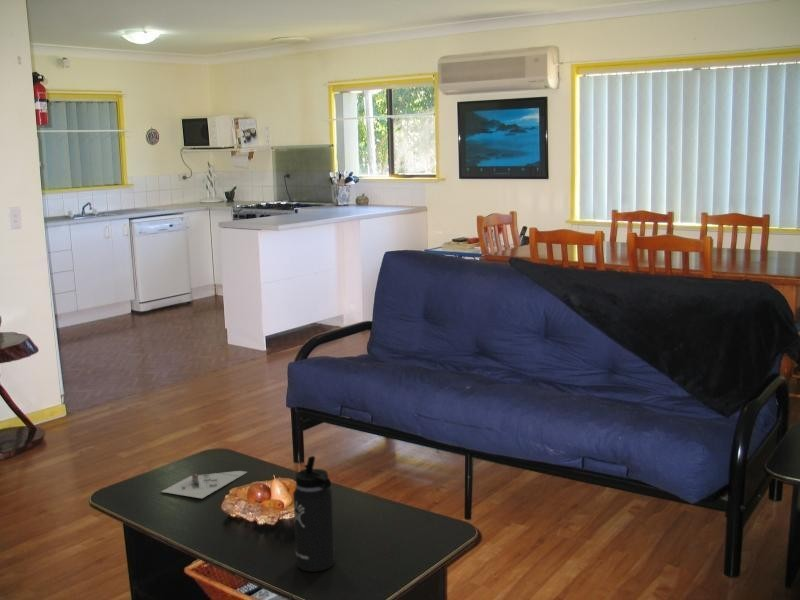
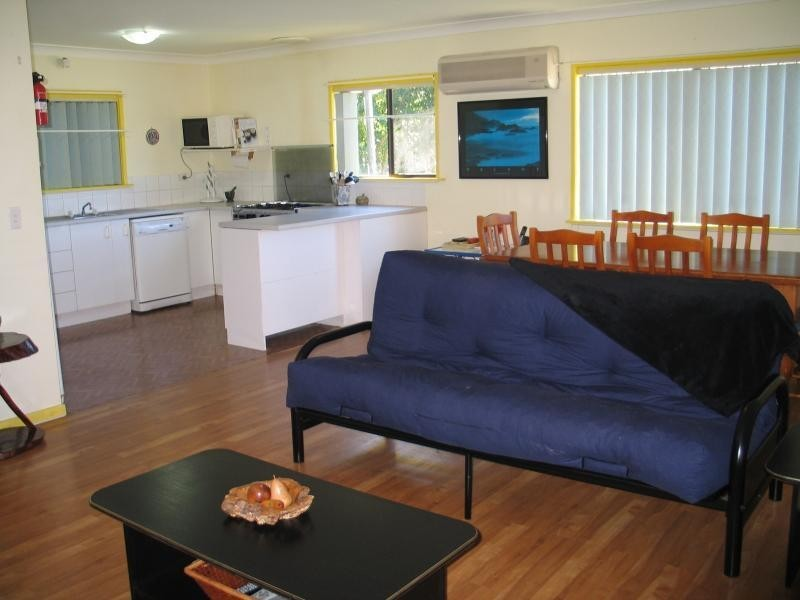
- architectural model (205, 478)
- thermos bottle (316, 511)
